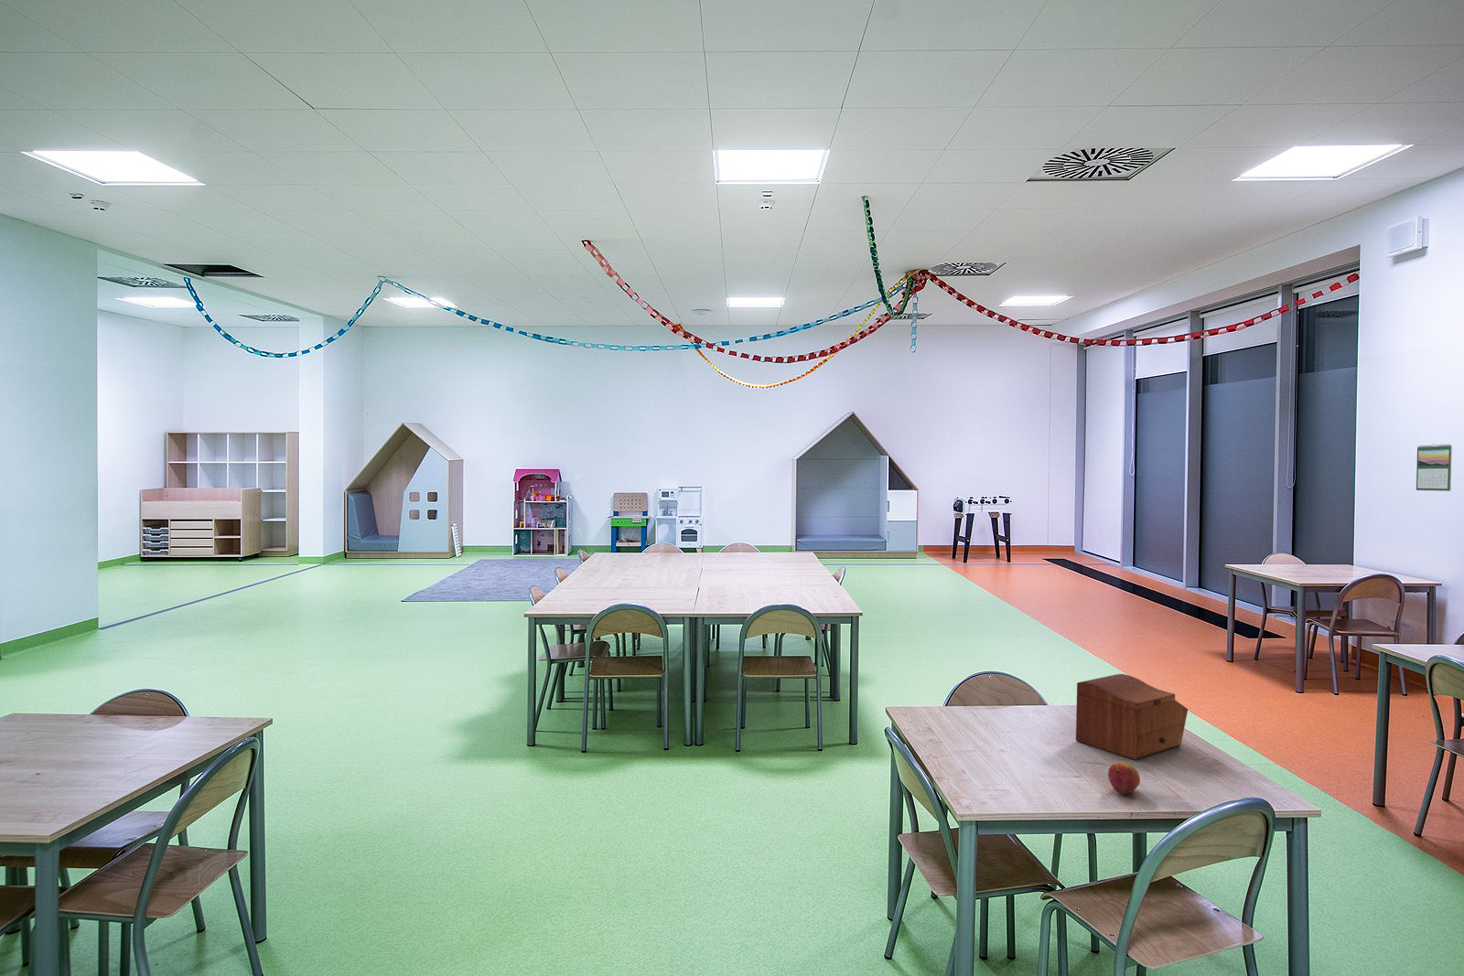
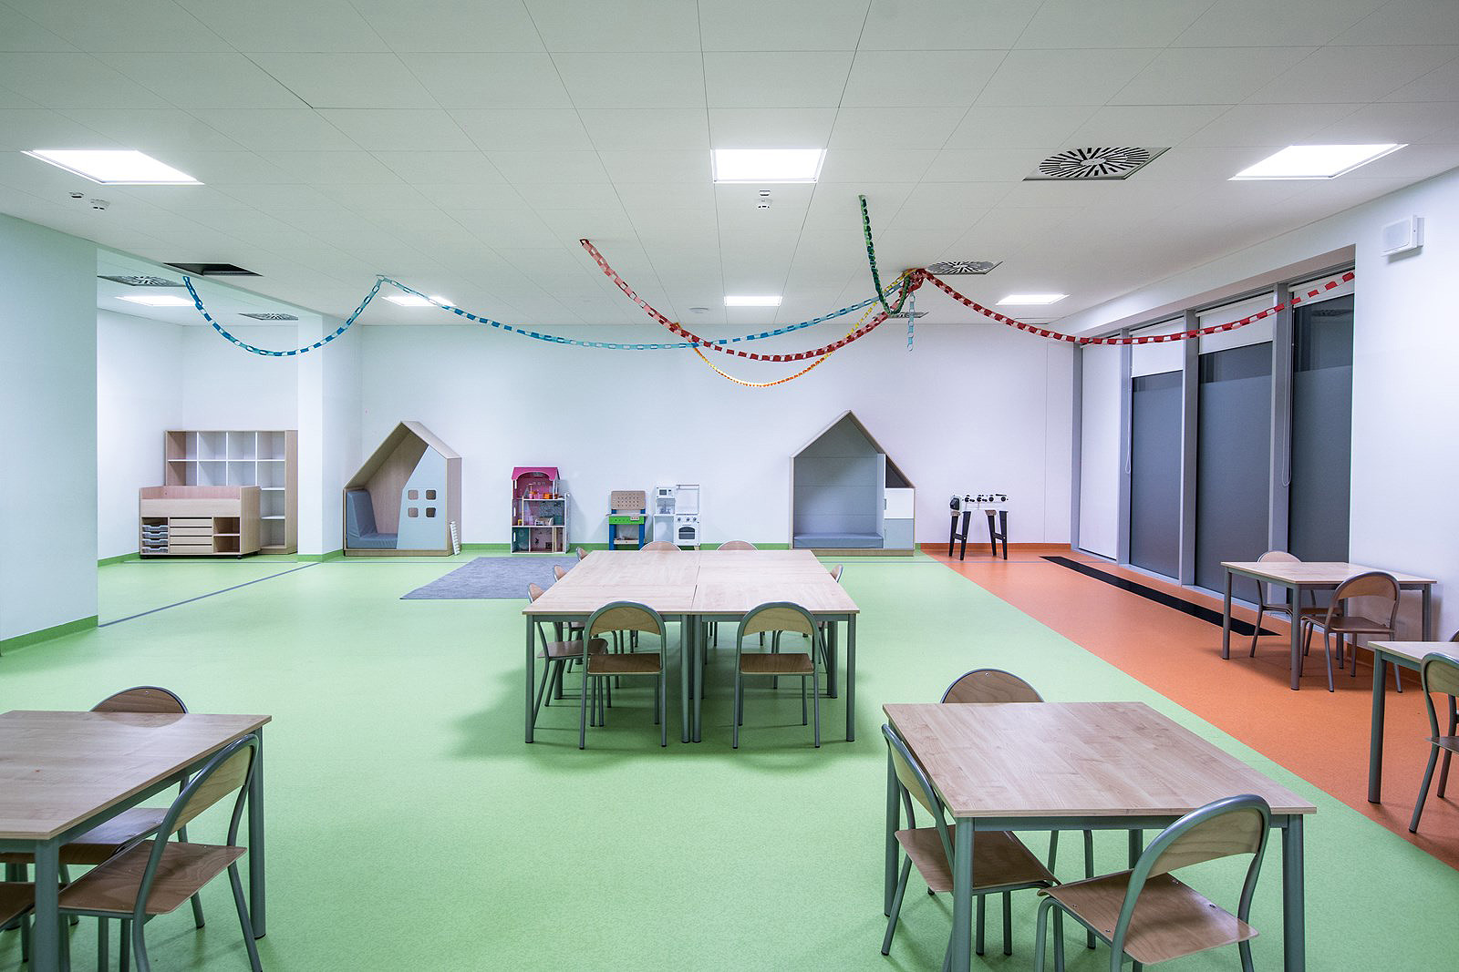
- fruit (1124, 777)
- calendar (1432, 467)
- sewing box (1134, 711)
